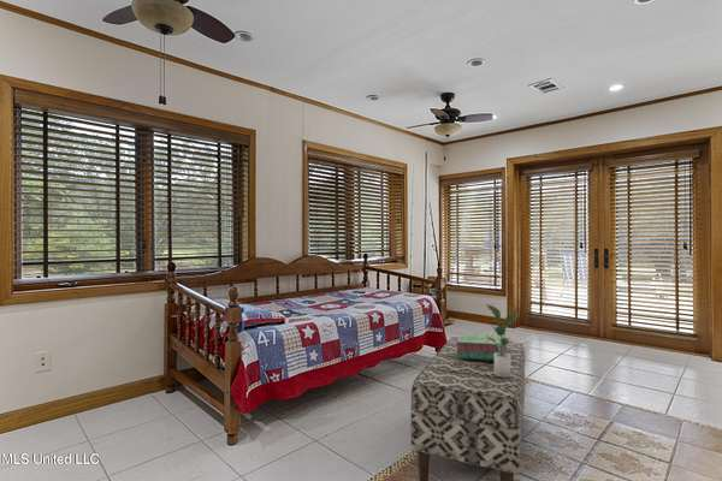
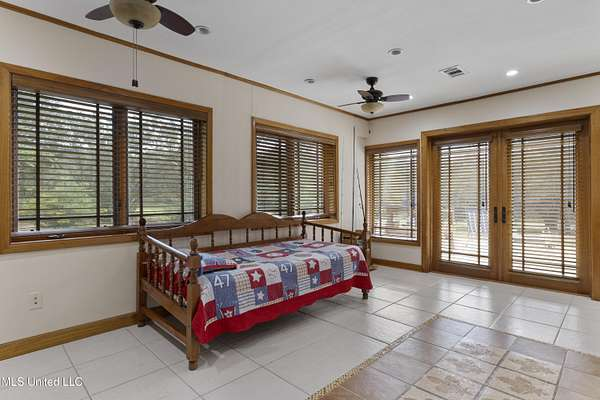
- potted plant (502, 340)
- bench (477, 400)
- stack of books (481, 346)
